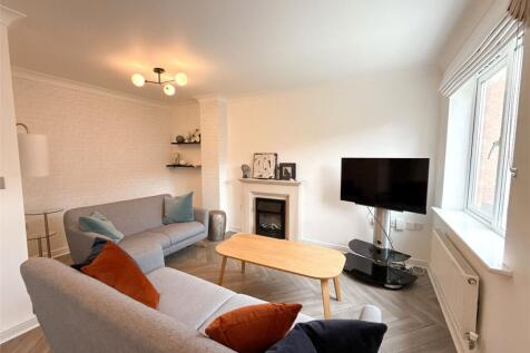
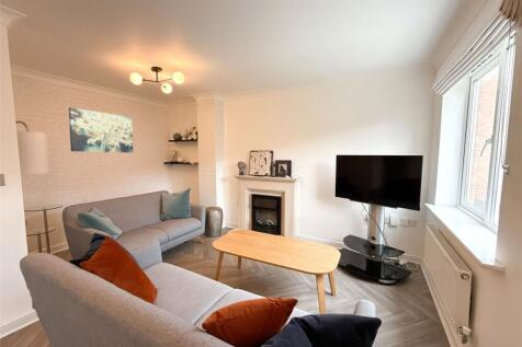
+ wall art (104, 132)
